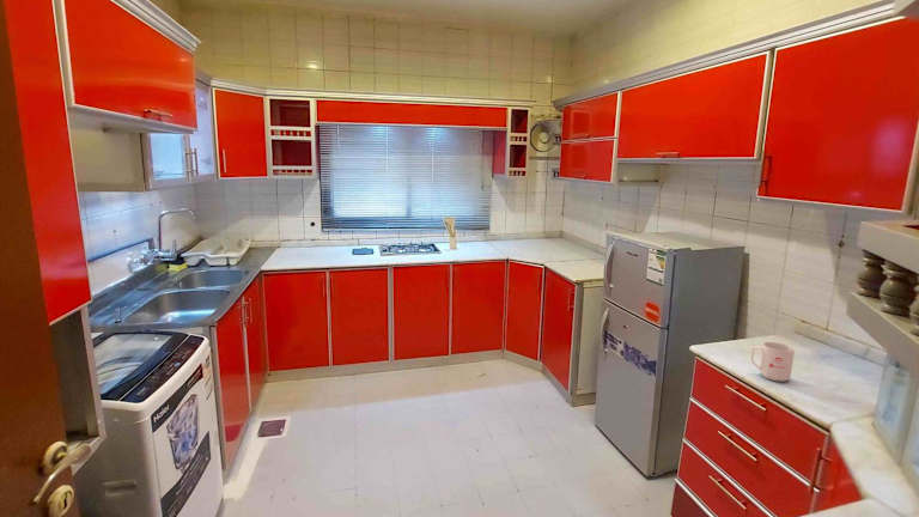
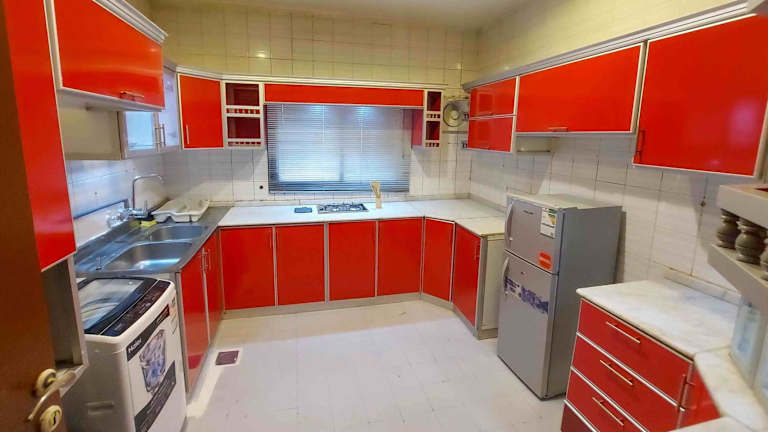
- mug (771, 360)
